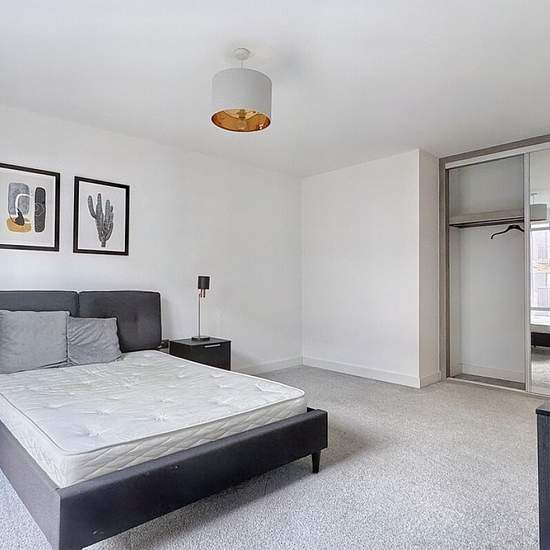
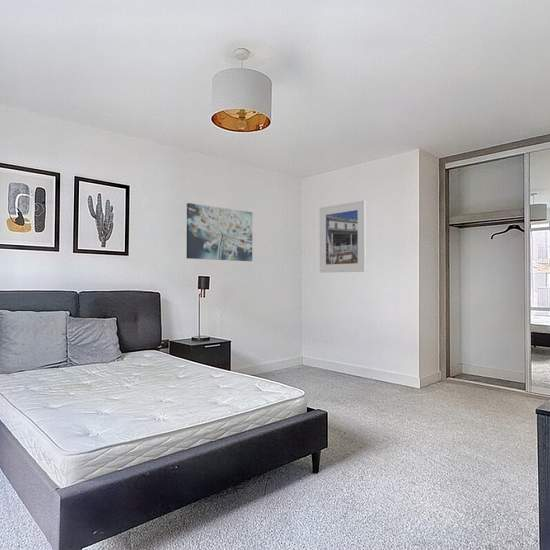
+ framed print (341, 238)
+ wall art (221, 234)
